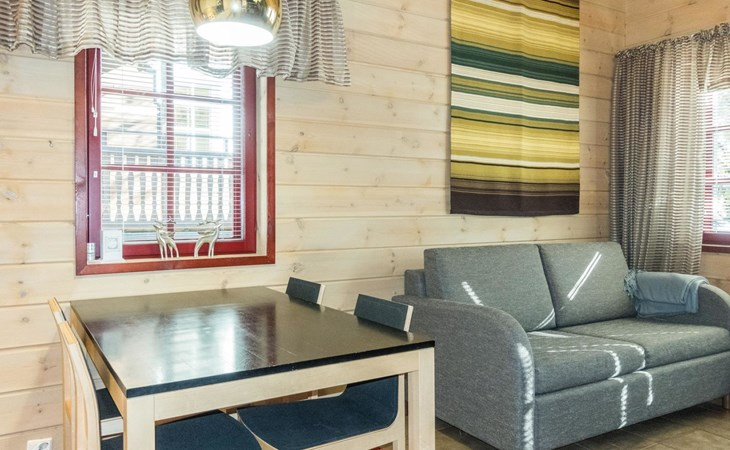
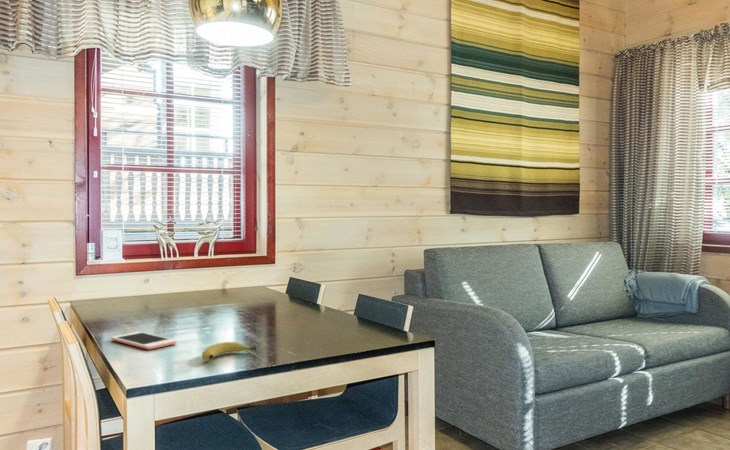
+ cell phone (143, 340)
+ fruit (229, 351)
